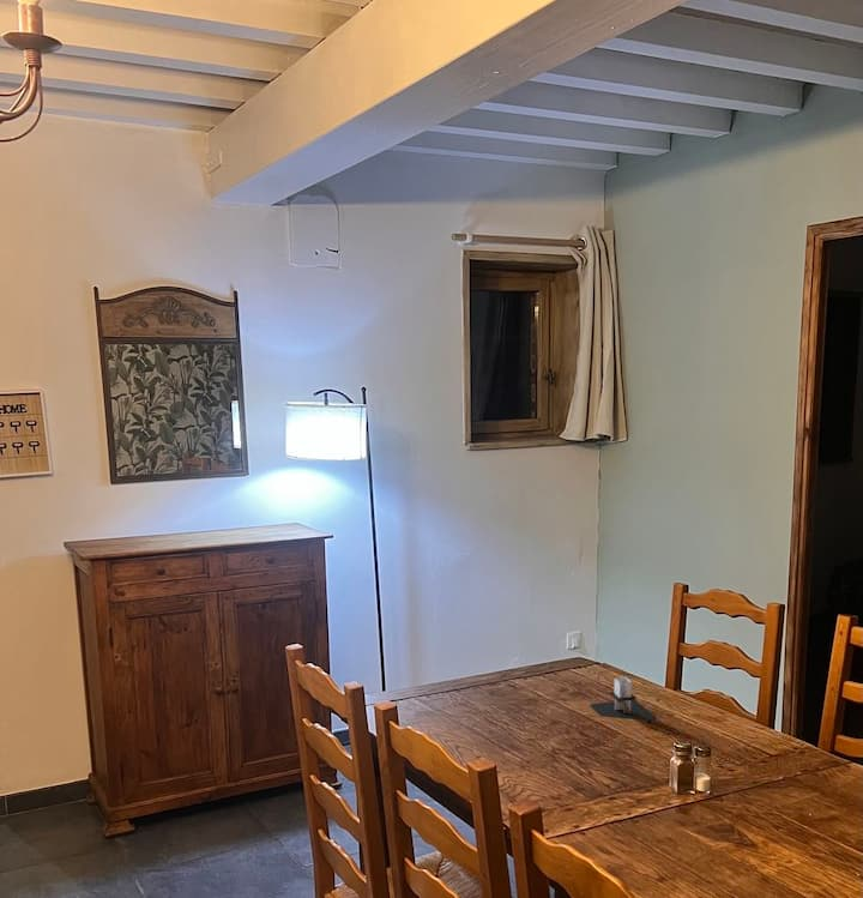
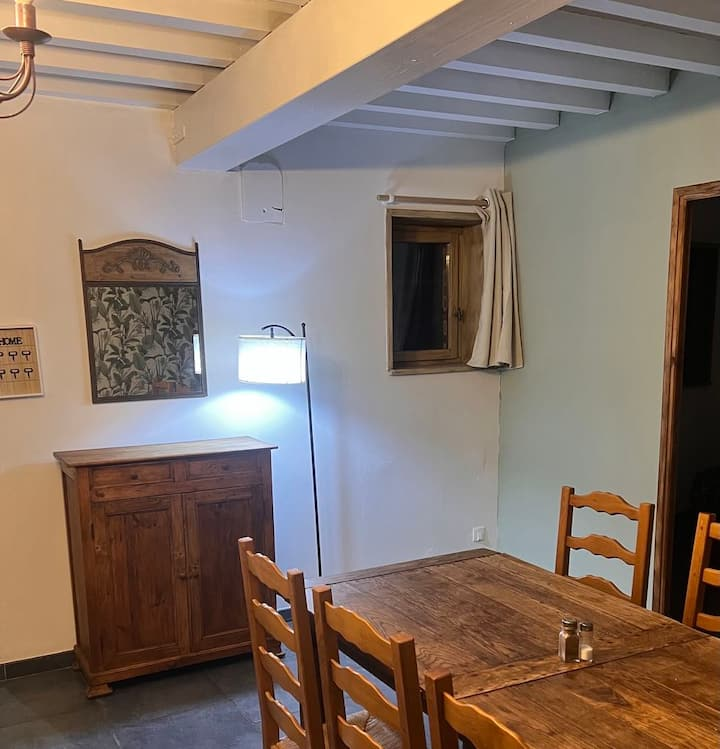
- architectural model (622, 695)
